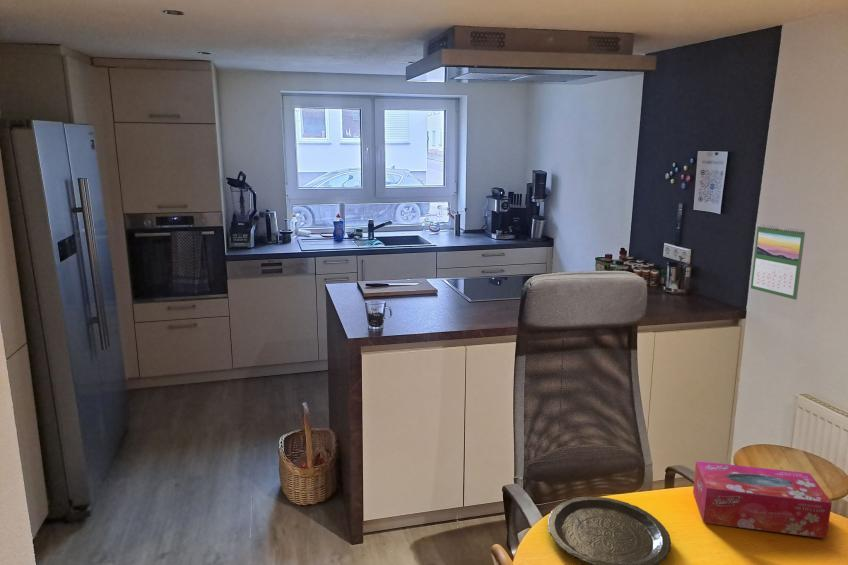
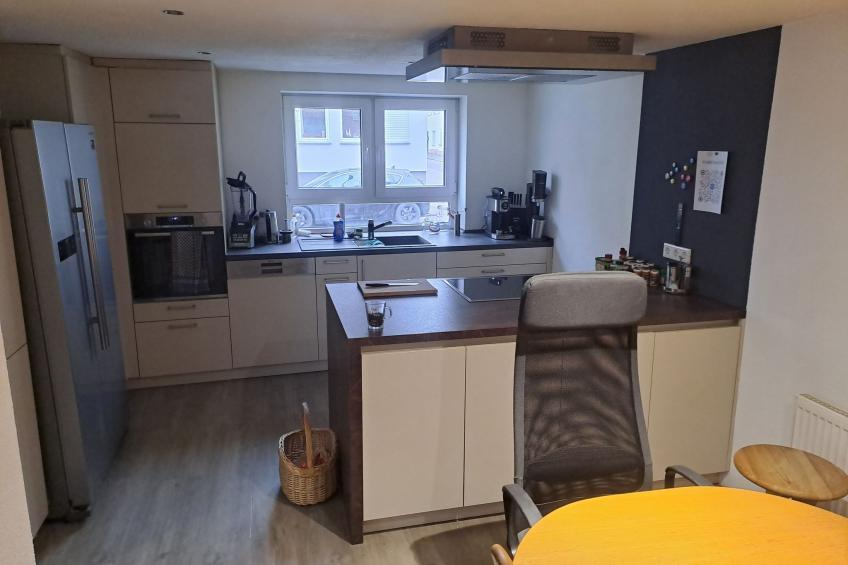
- plate (607, 532)
- calendar (776, 260)
- tissue box (757, 497)
